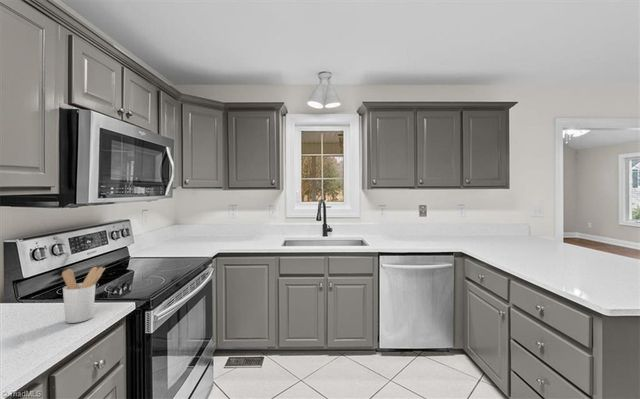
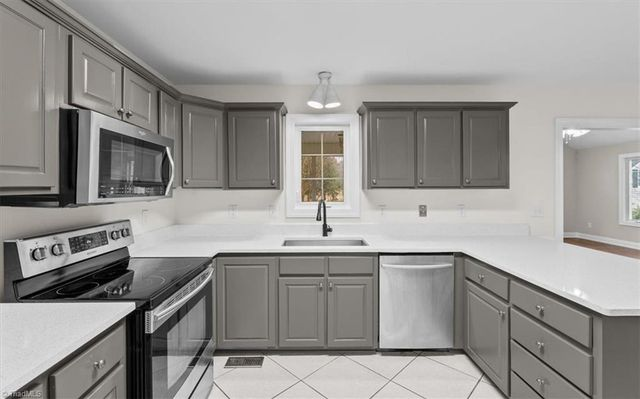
- utensil holder (85, 292)
